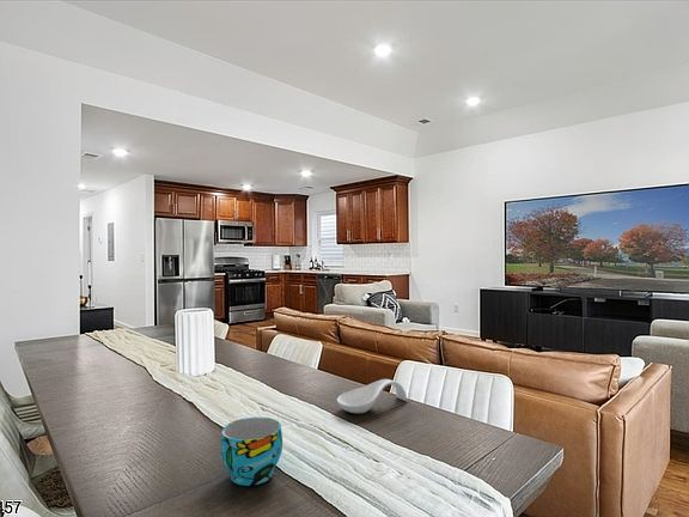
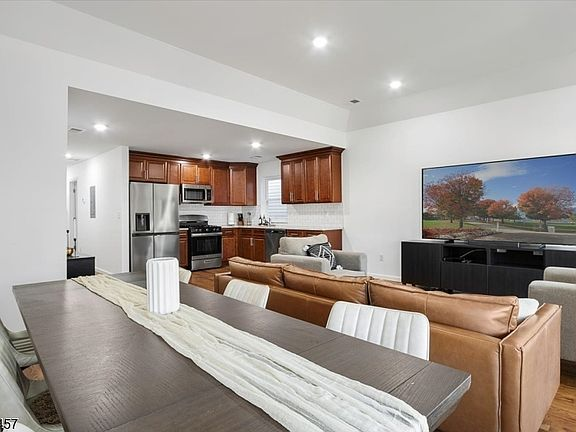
- cup (251, 449)
- spoon rest (372, 394)
